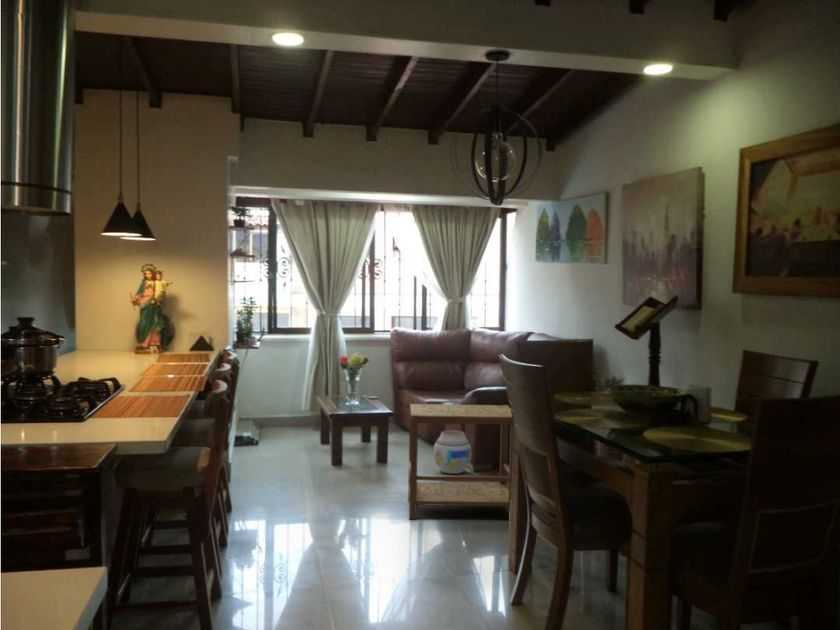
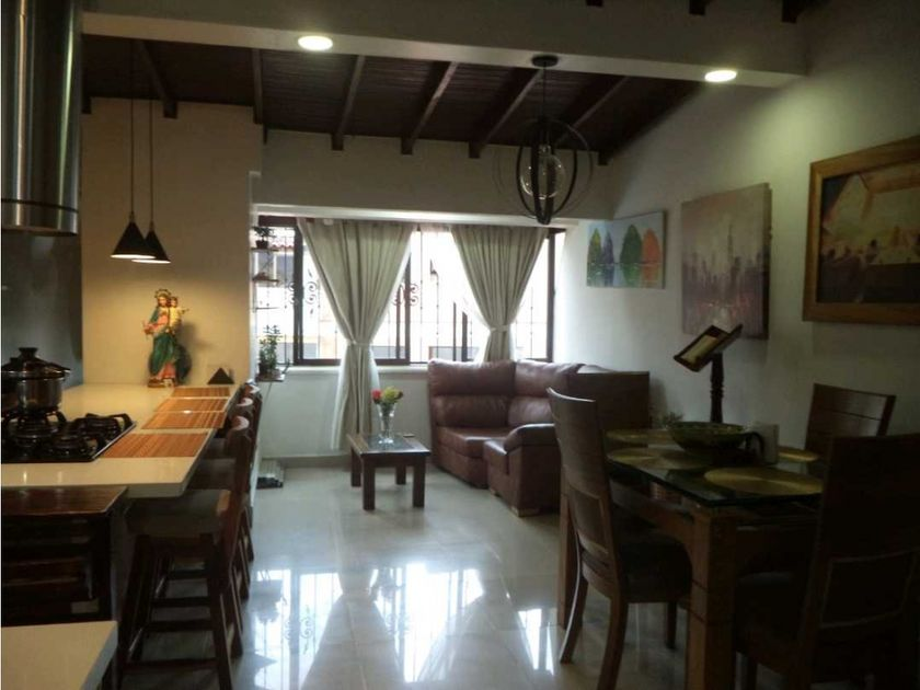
- vase (452, 451)
- side table (460, 476)
